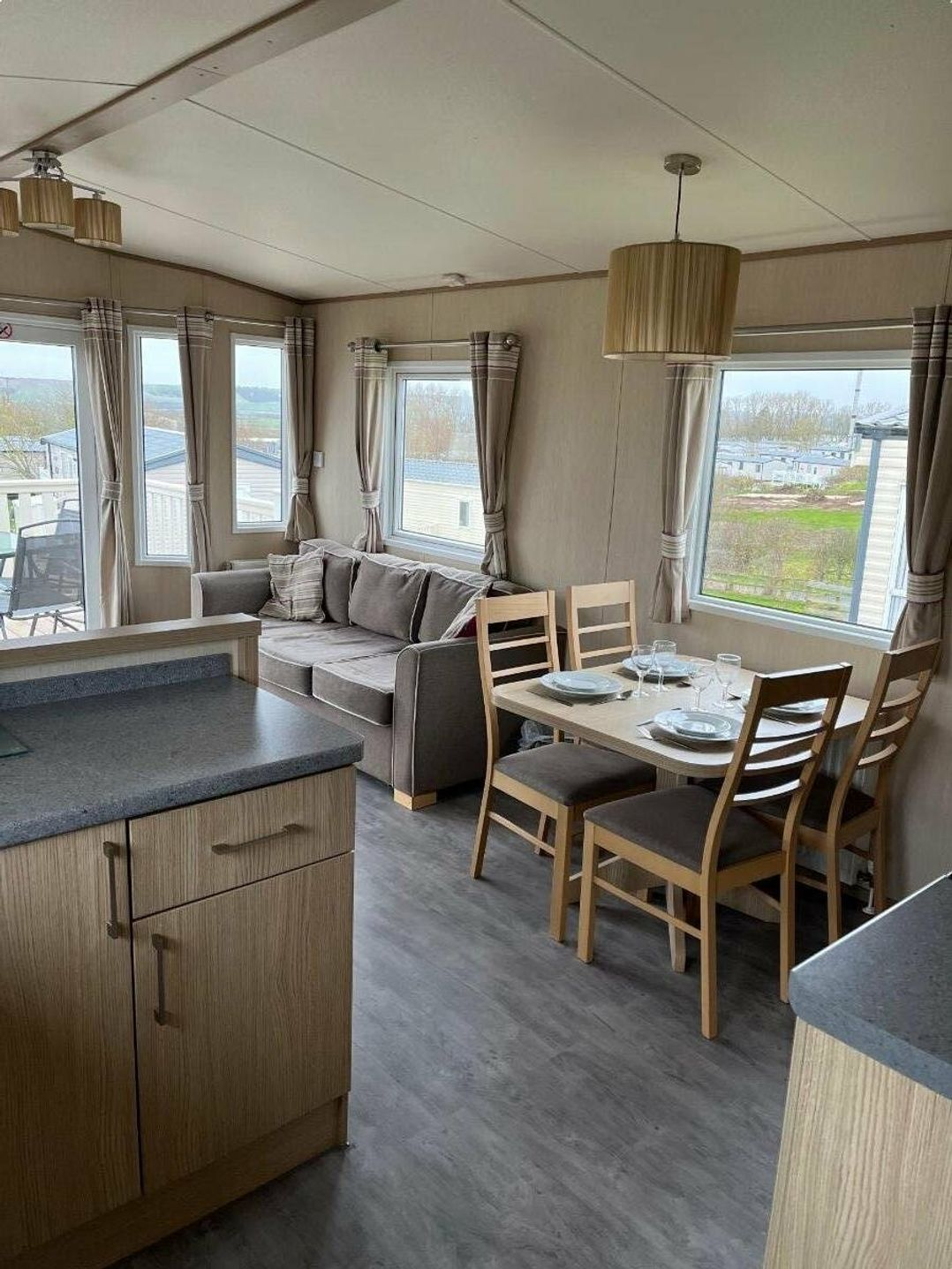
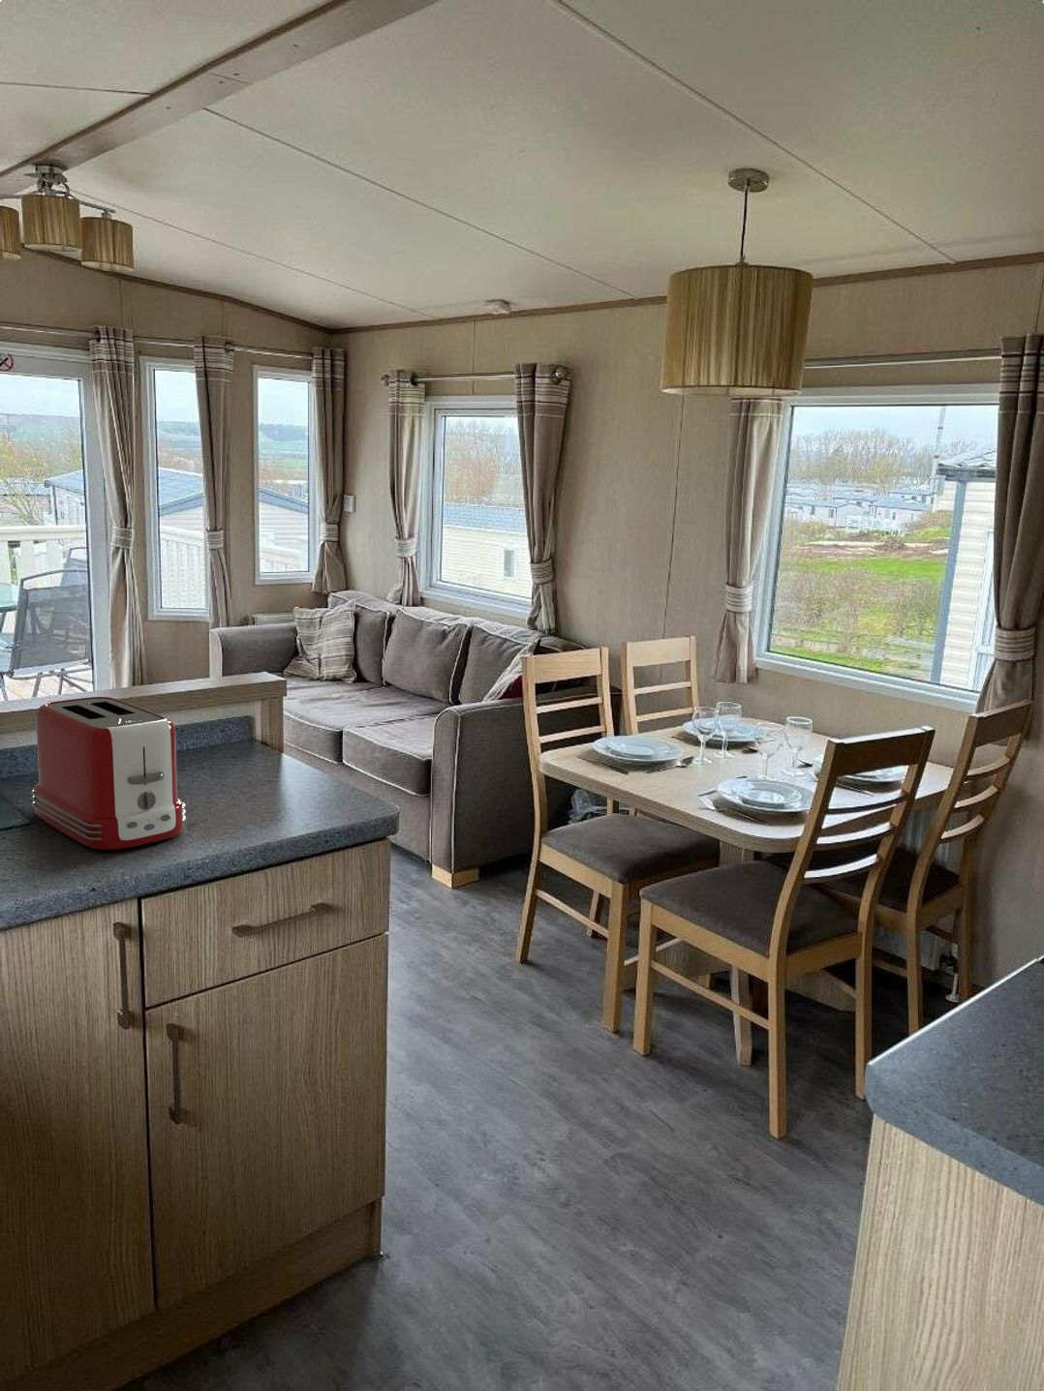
+ toaster (106, 766)
